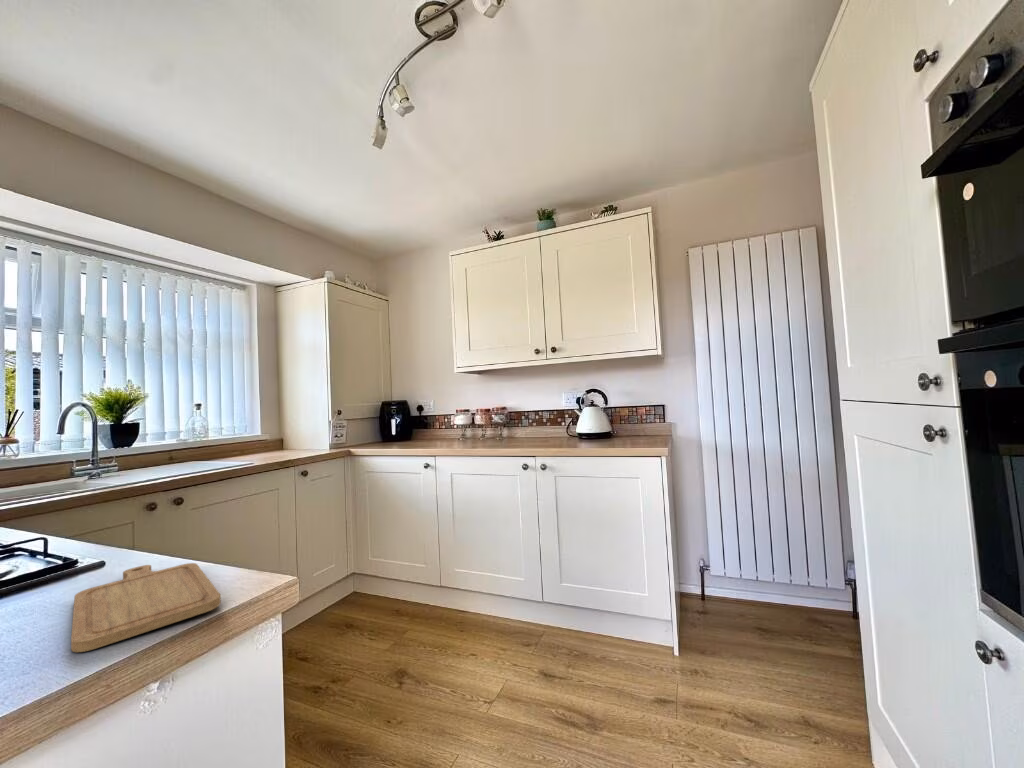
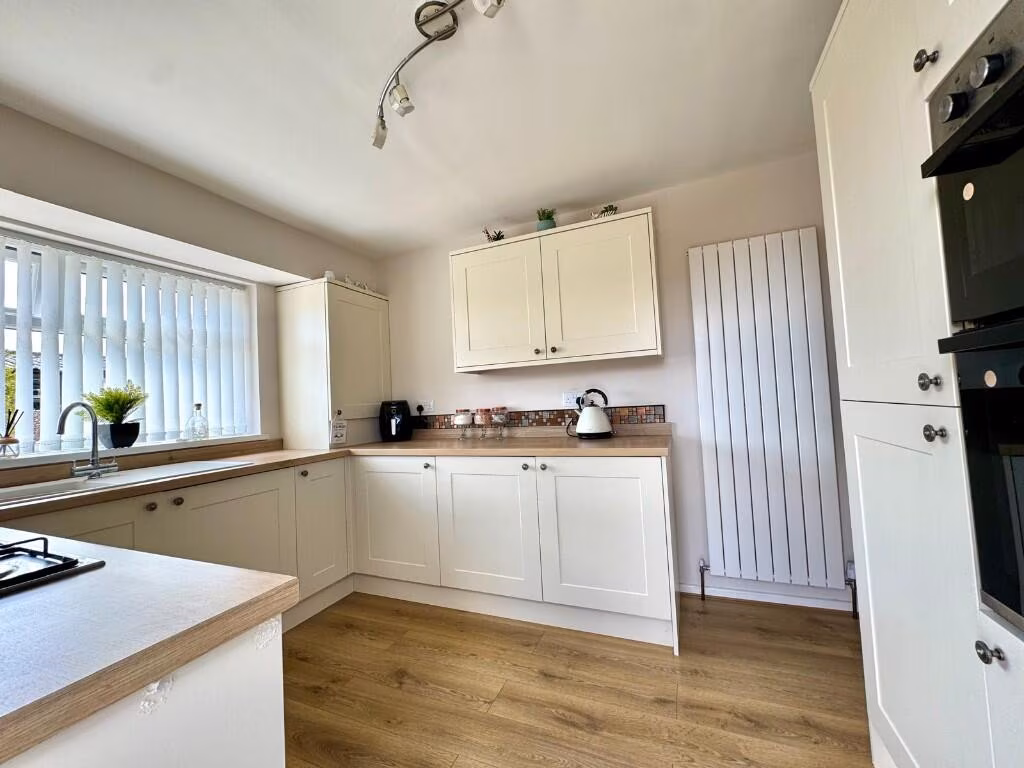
- chopping board (144, 593)
